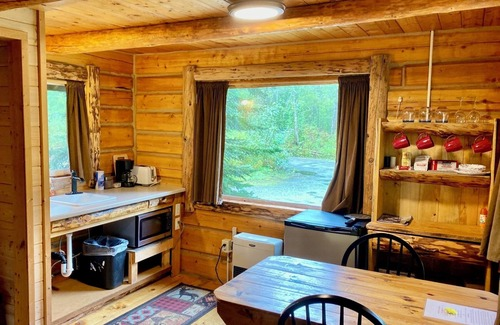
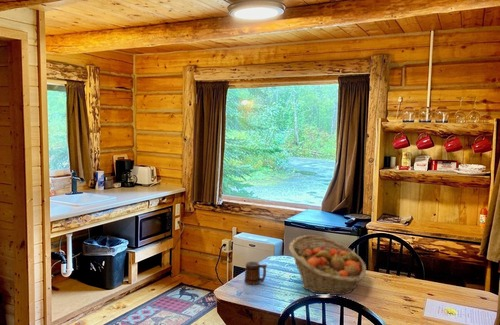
+ mug (255, 272)
+ fruit basket (327, 263)
